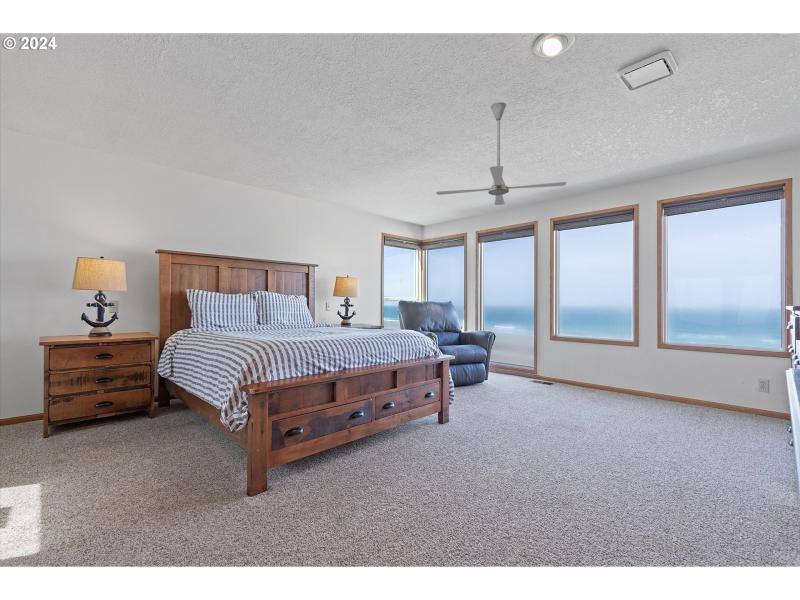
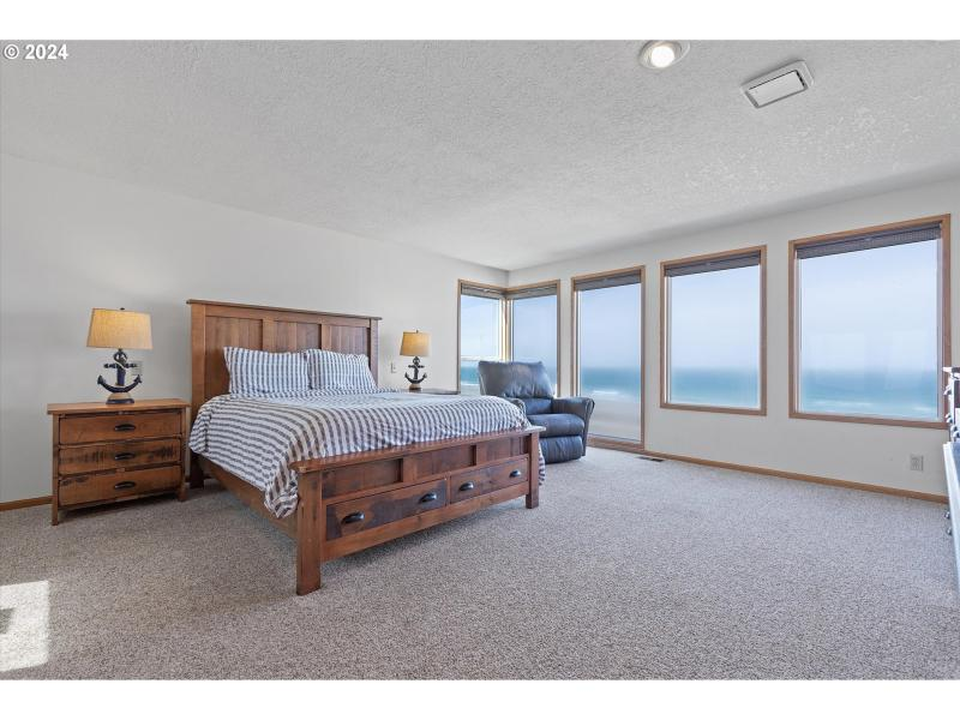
- ceiling fan (498, 150)
